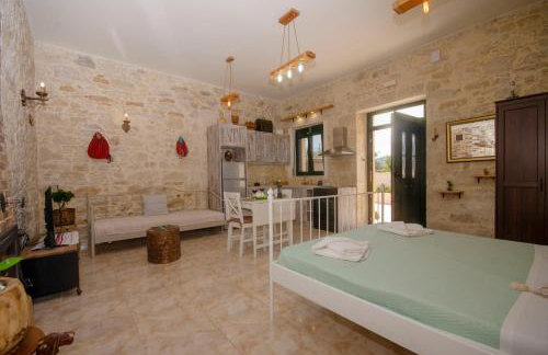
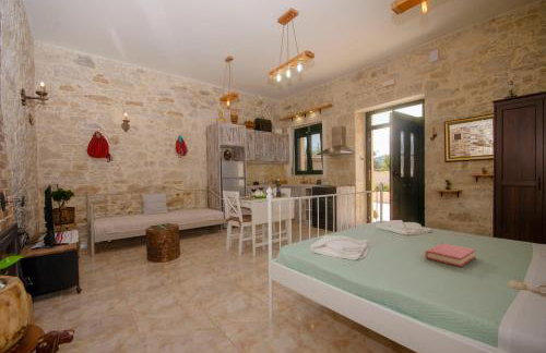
+ hardback book (450, 254)
